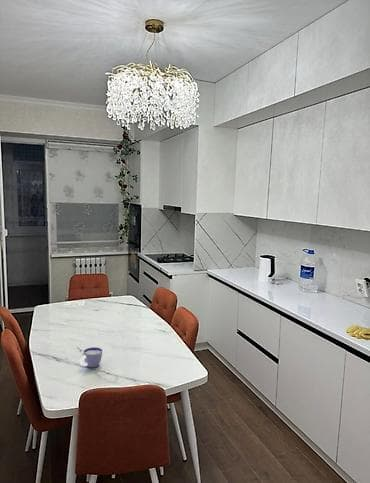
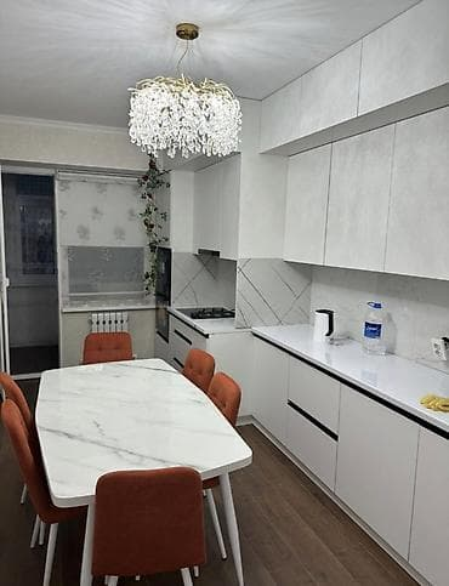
- cup (90, 358)
